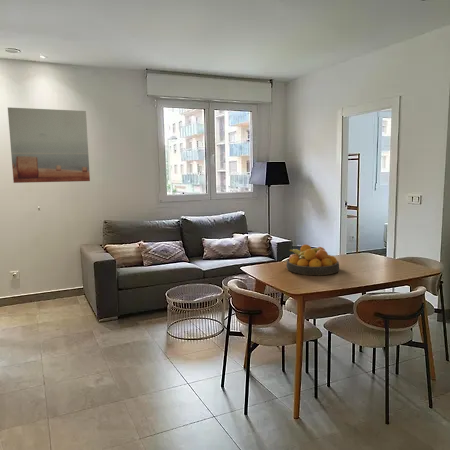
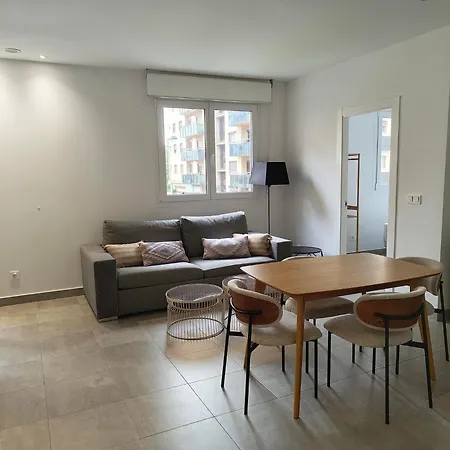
- fruit bowl (312, 257)
- wall art (50, 146)
